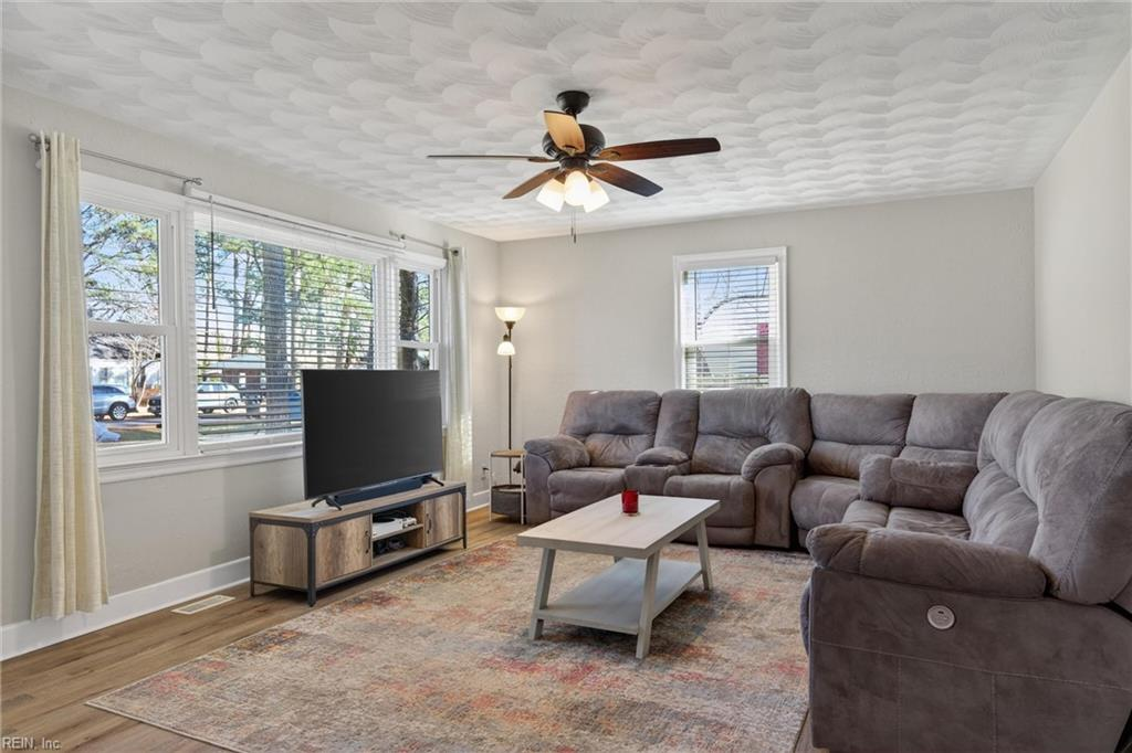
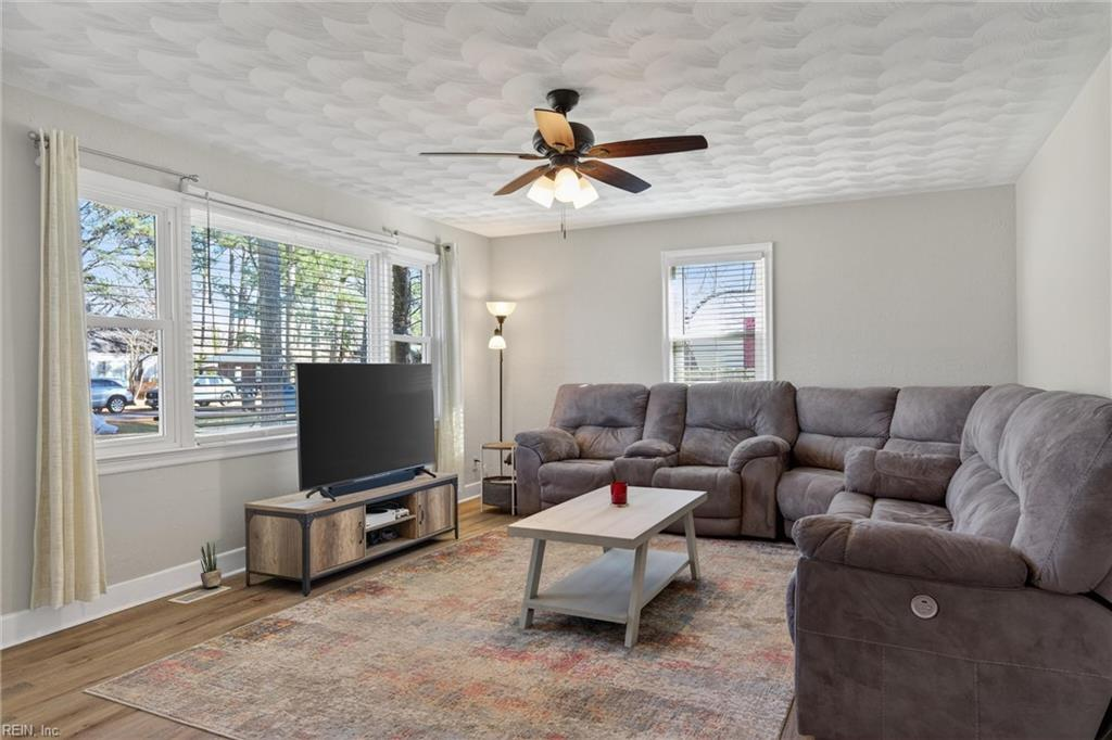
+ potted plant (208, 563)
